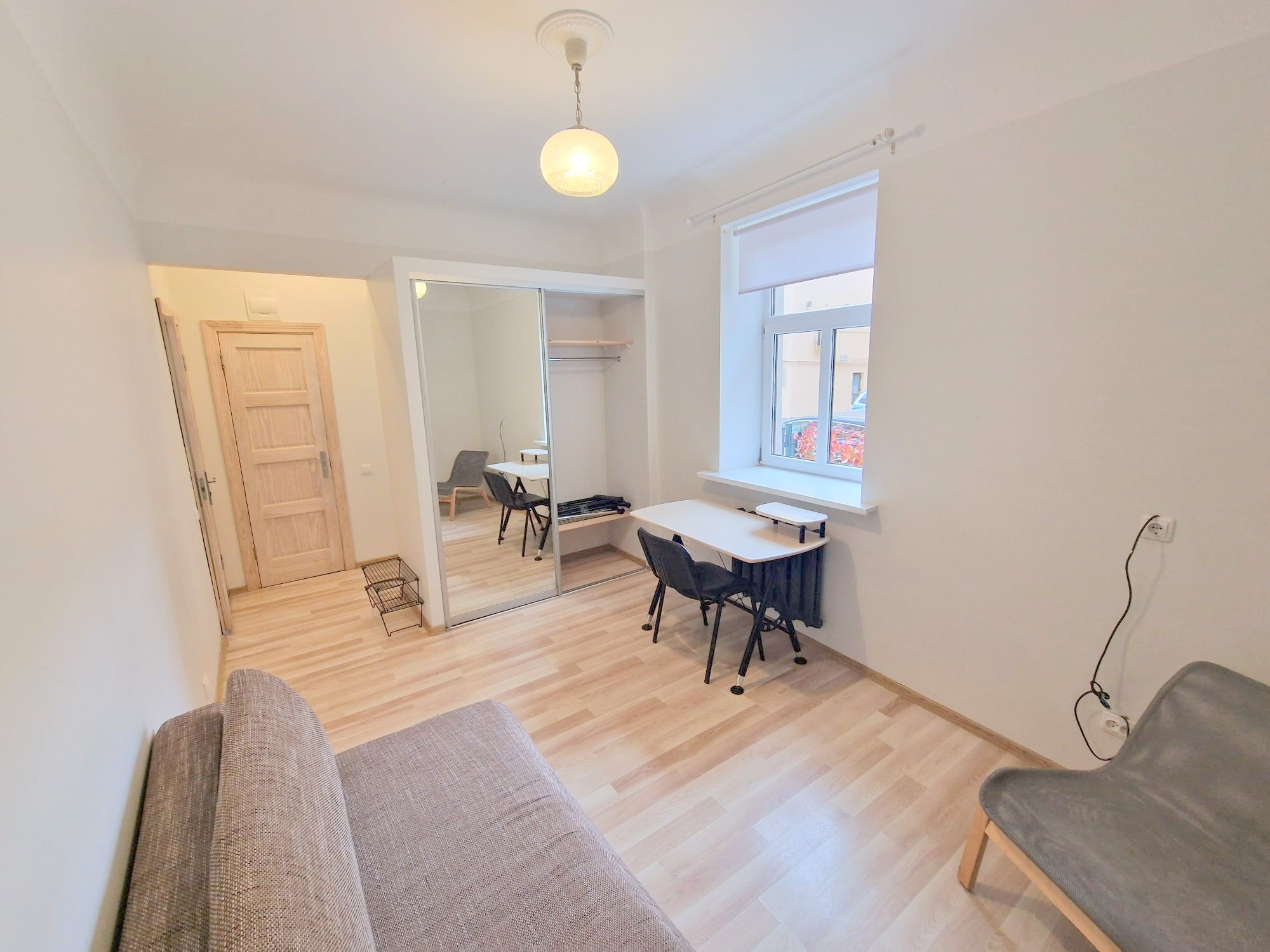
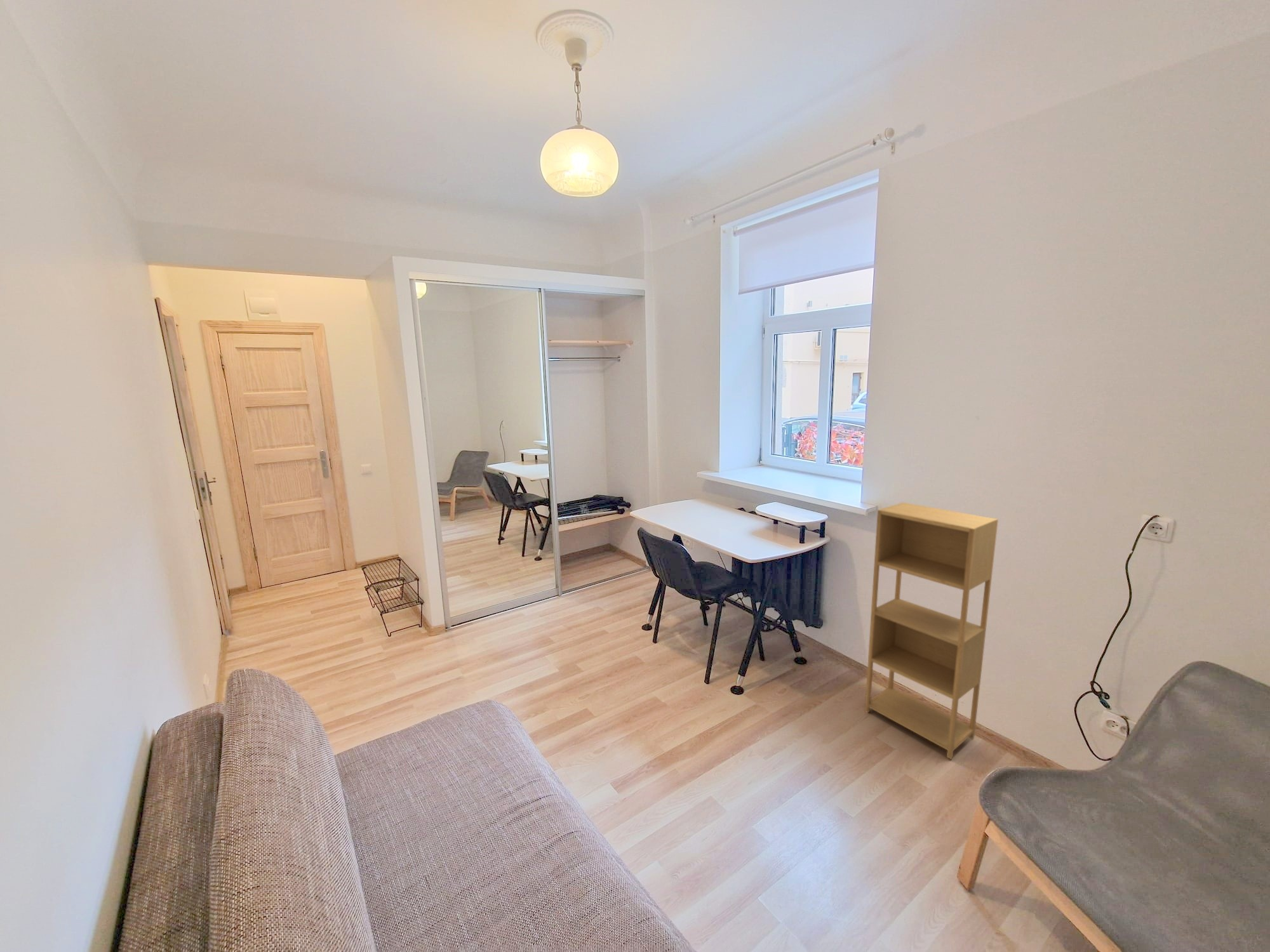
+ shelving unit (925, 623)
